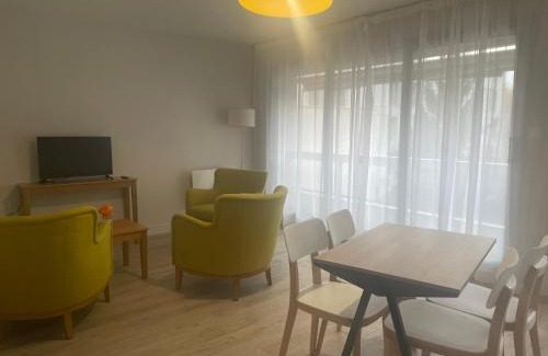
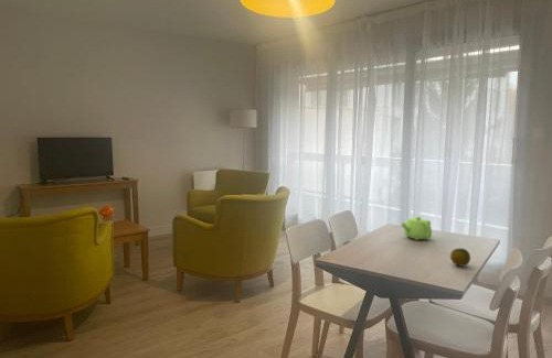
+ fruit (459, 257)
+ teapot (415, 227)
